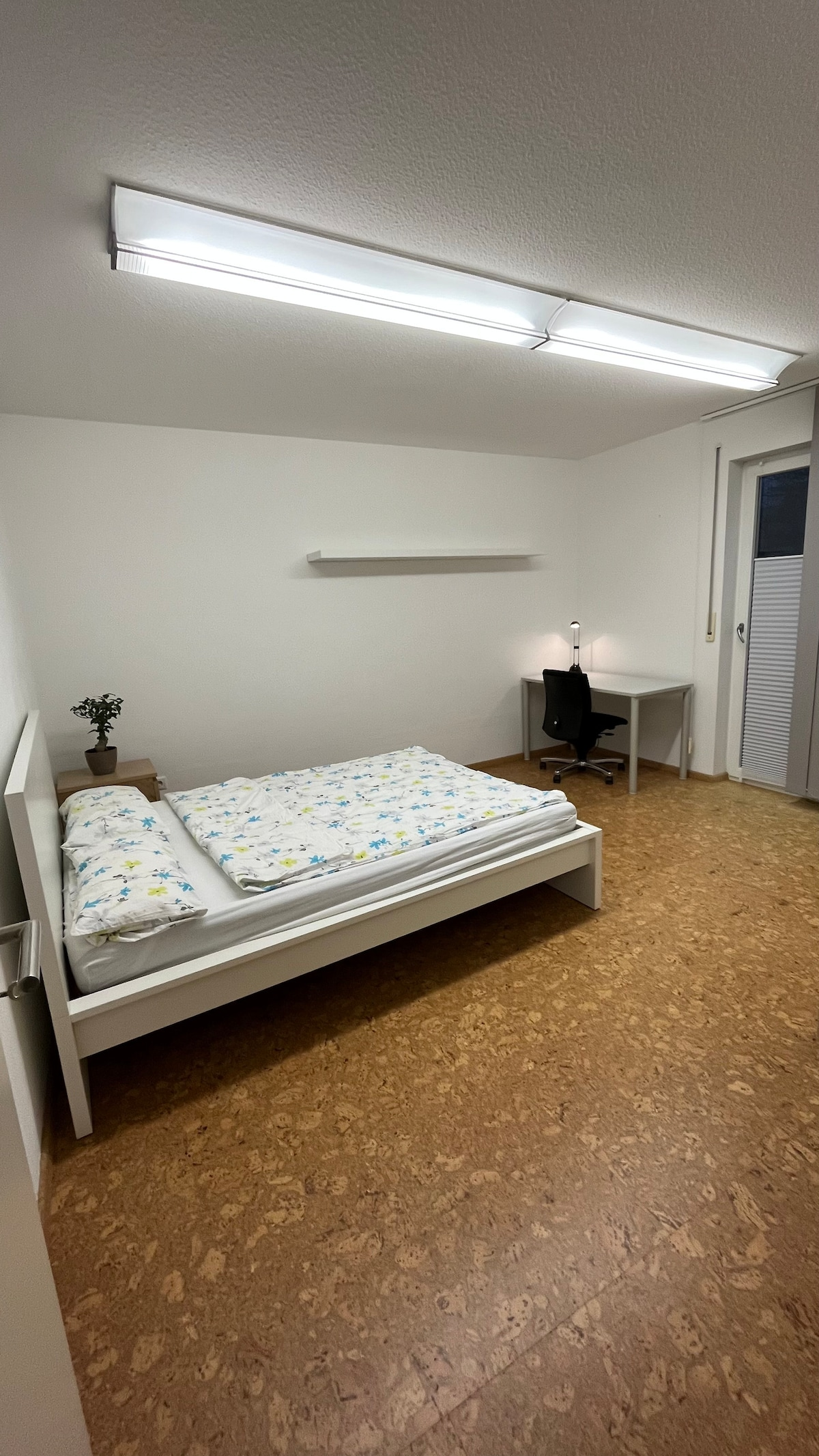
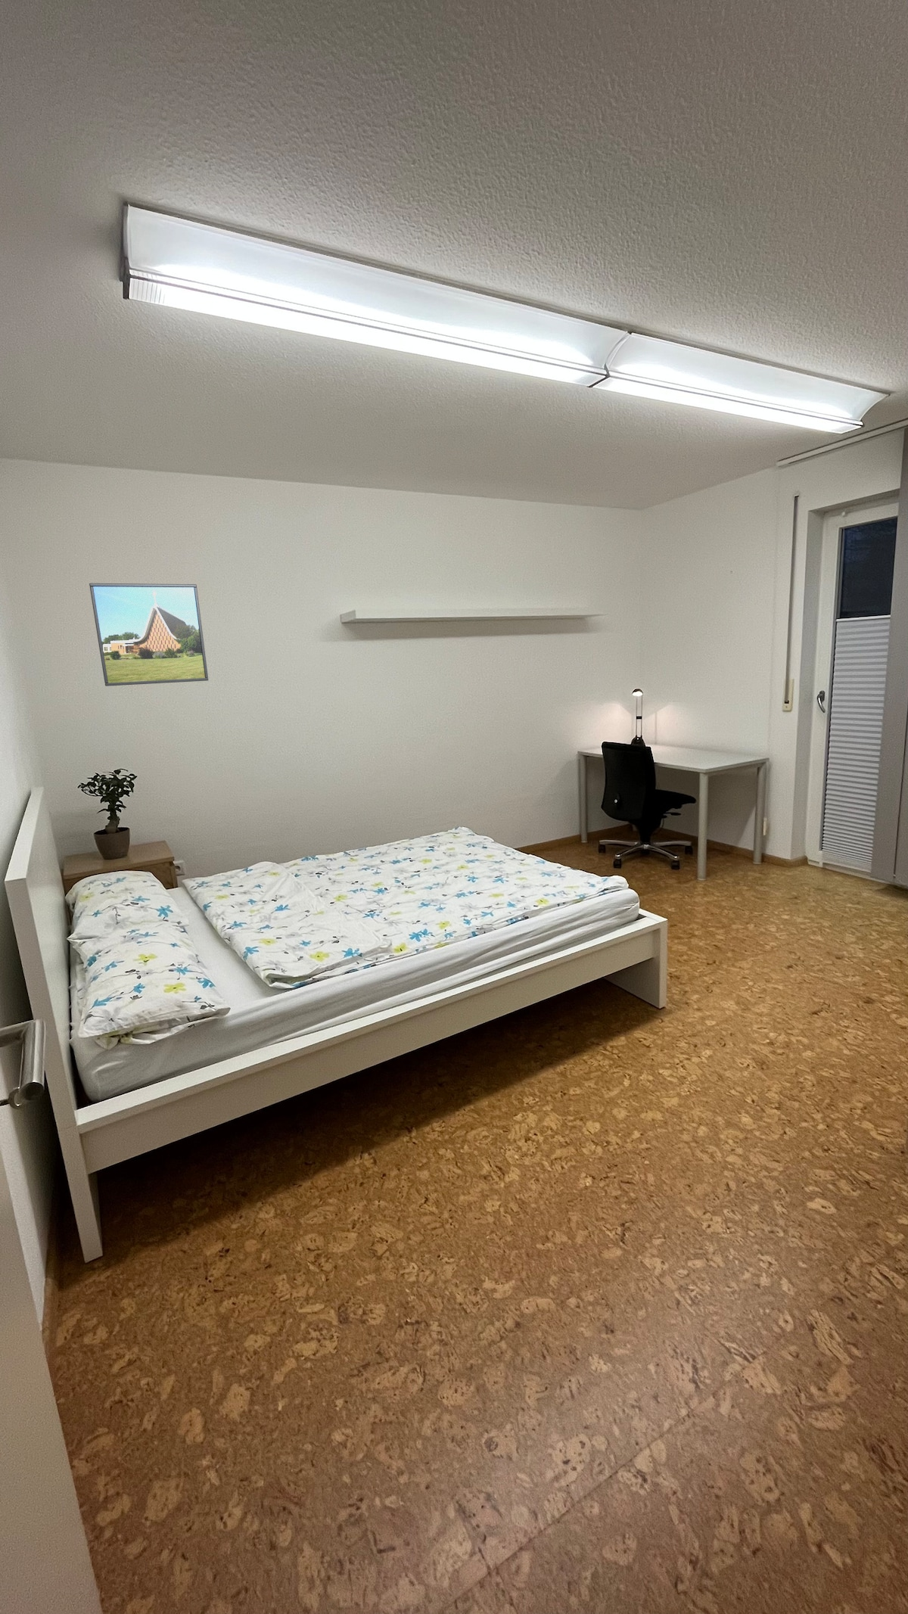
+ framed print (151, 634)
